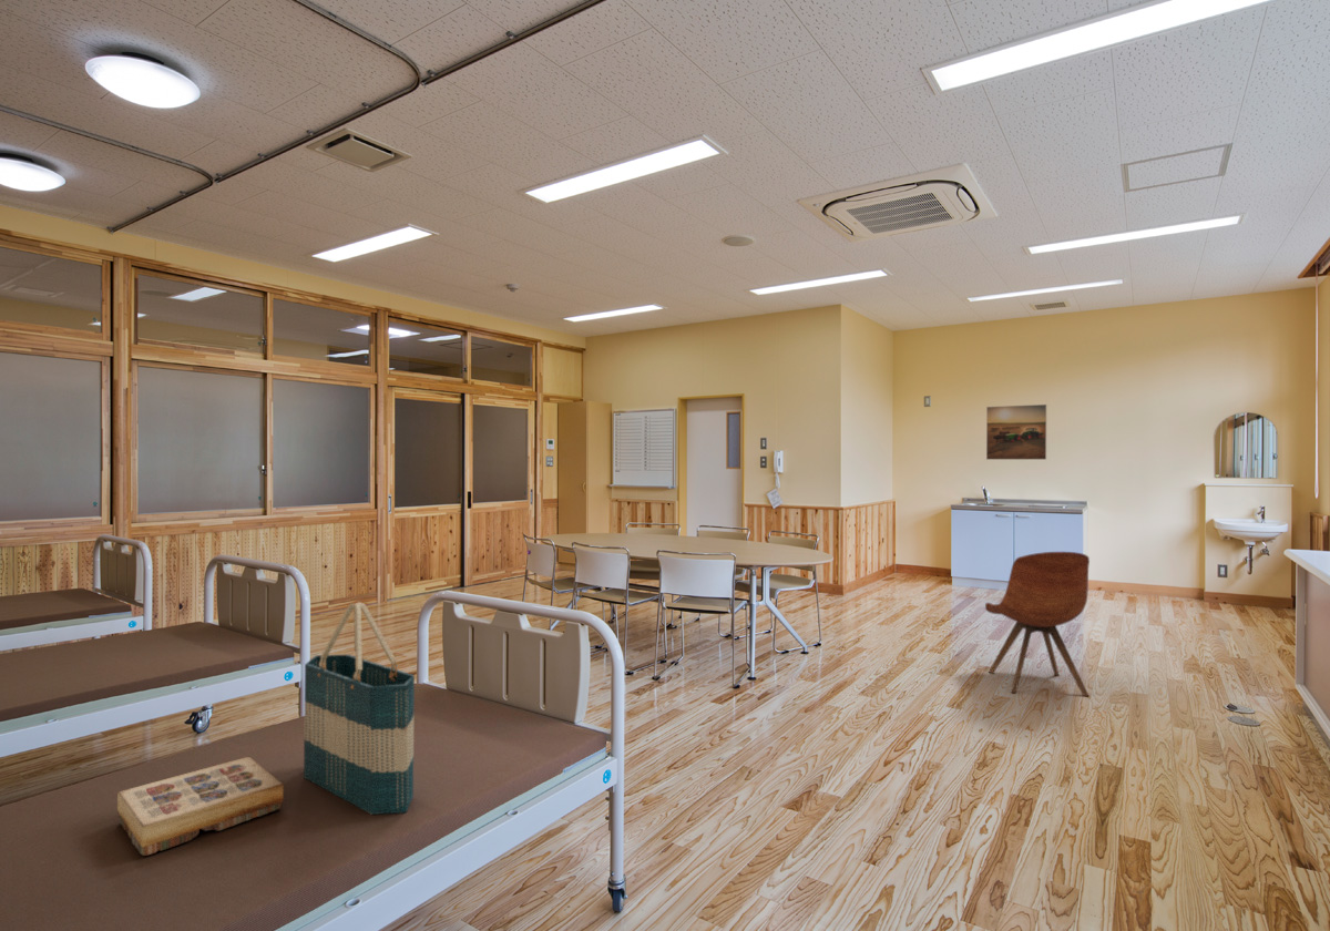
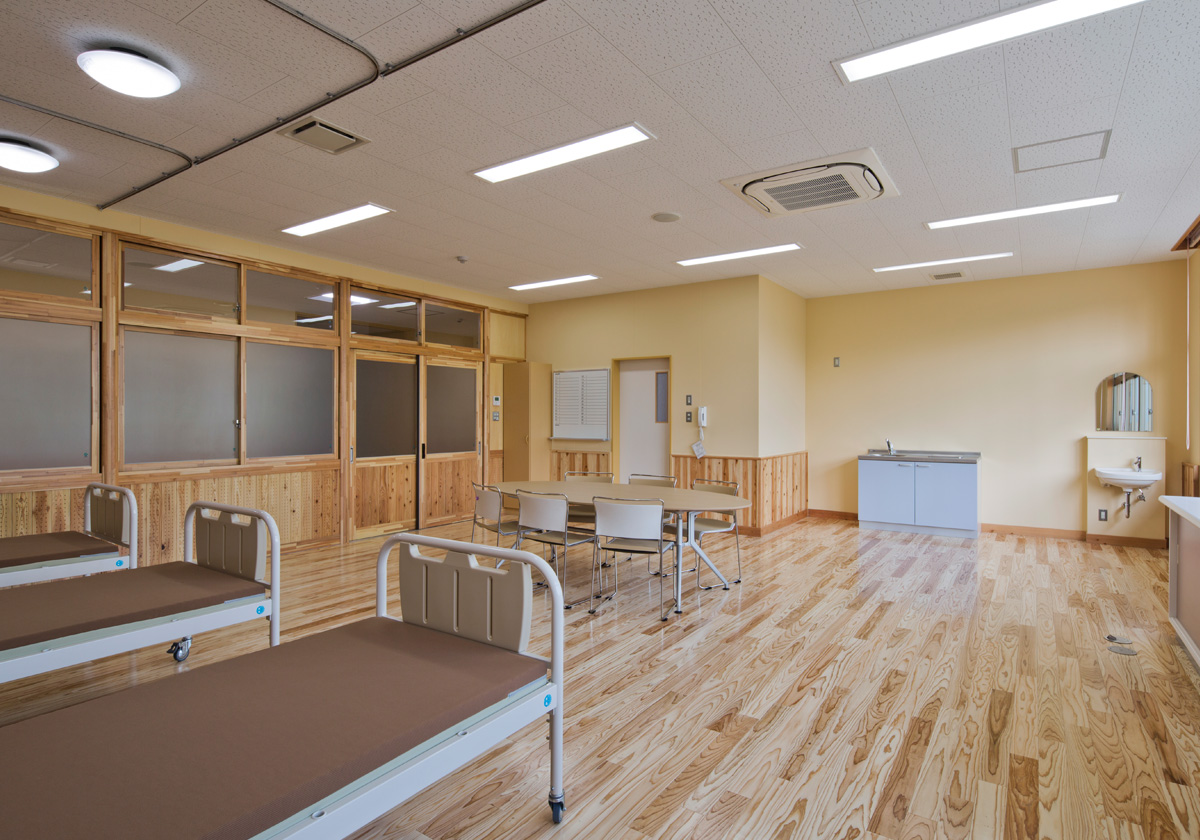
- tote bag (357, 695)
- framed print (1015, 432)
- dining chair (1036, 614)
- book (204, 797)
